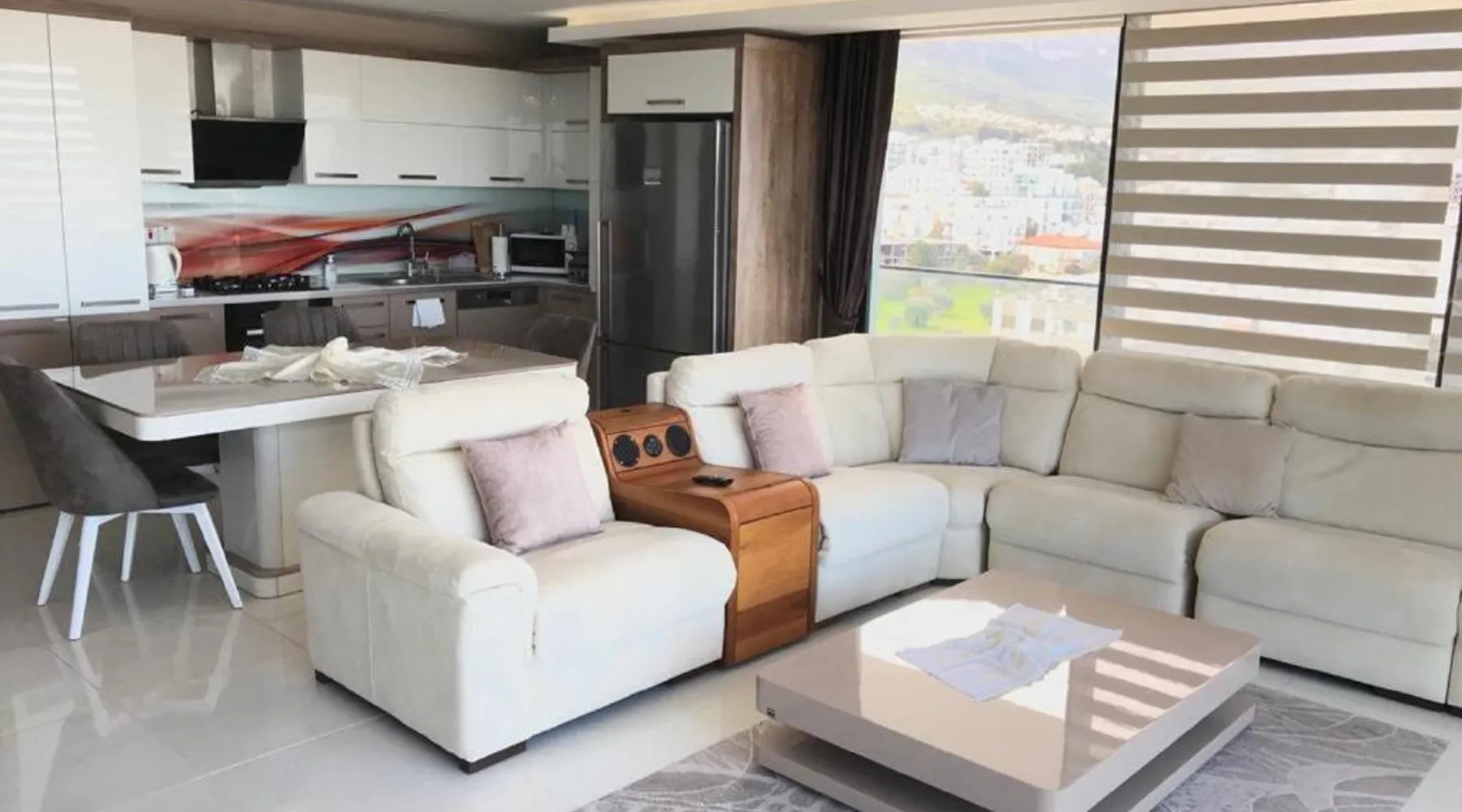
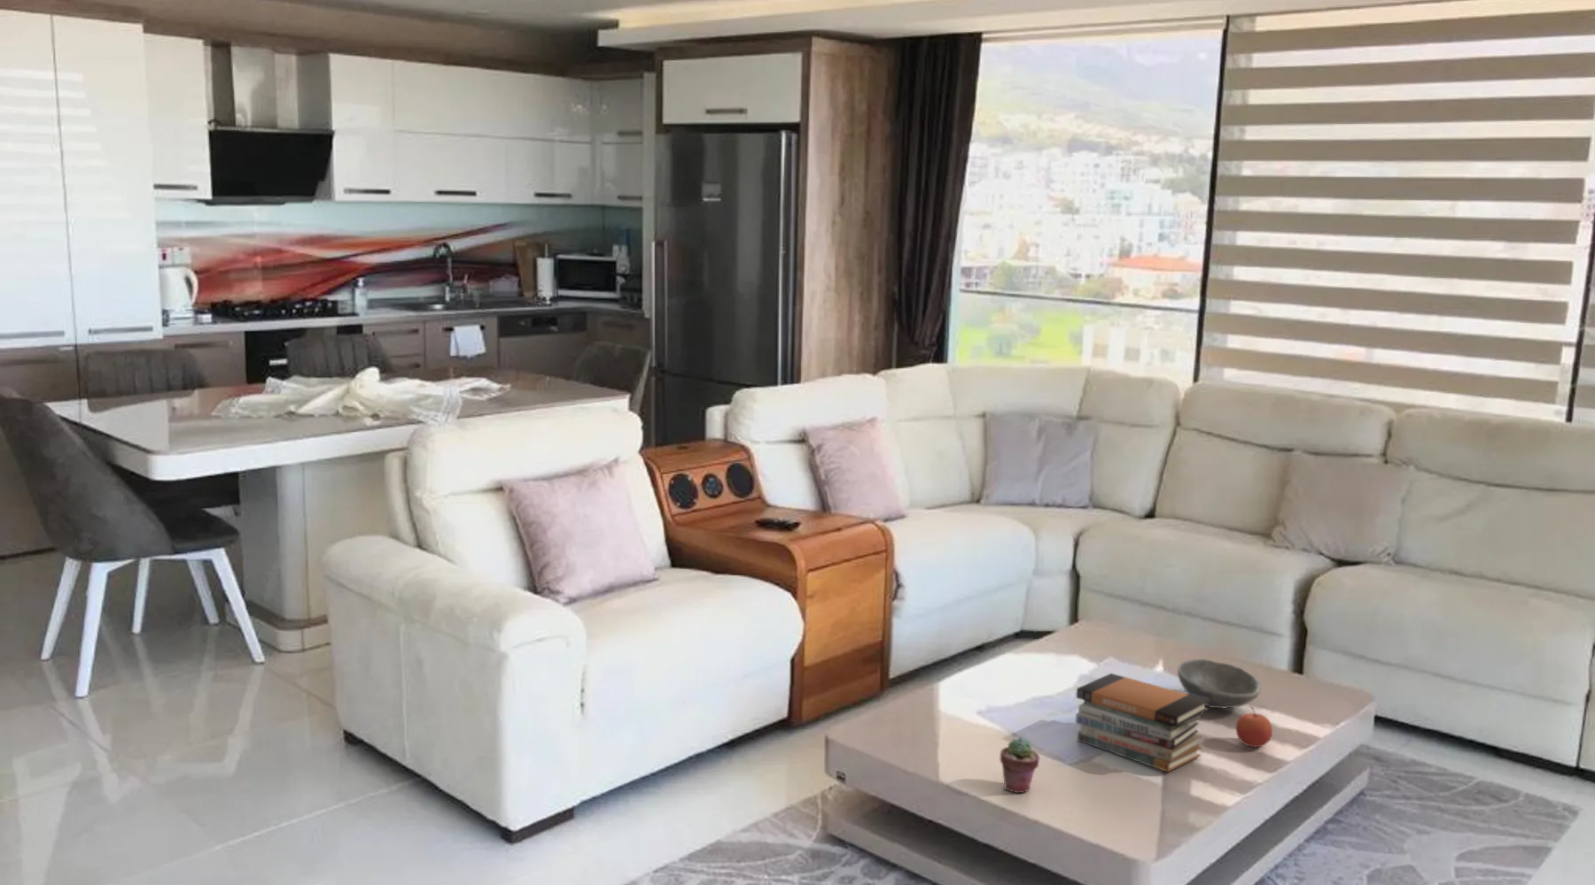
+ book stack (1139, 720)
+ apple (1254, 726)
+ bowl (1219, 688)
+ potted succulent (1019, 763)
